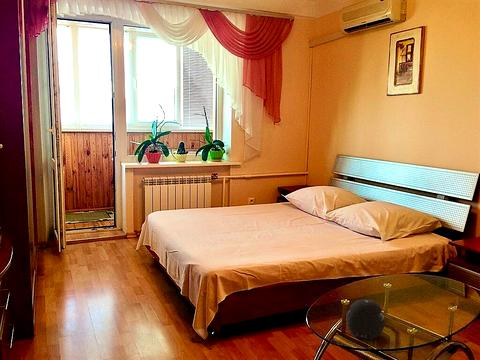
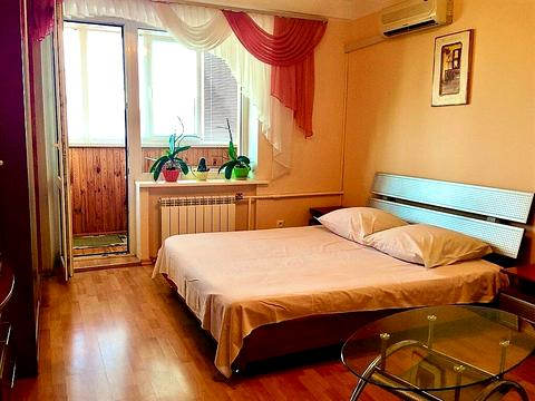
- speaker (365, 317)
